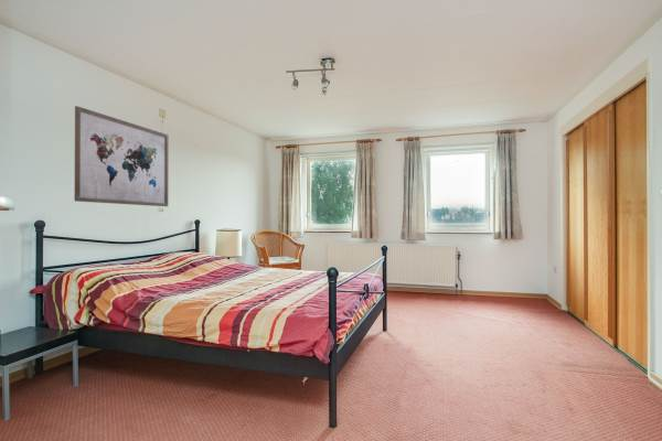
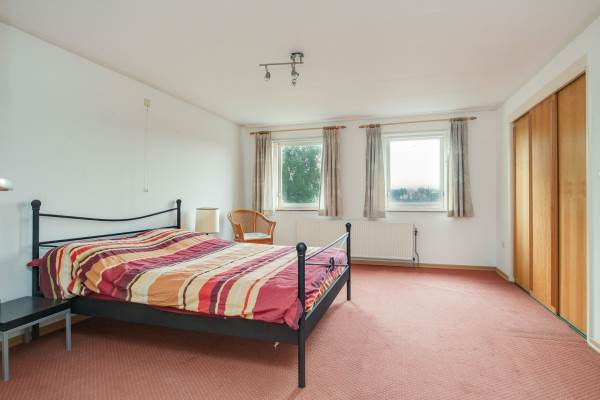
- wall art (128, 163)
